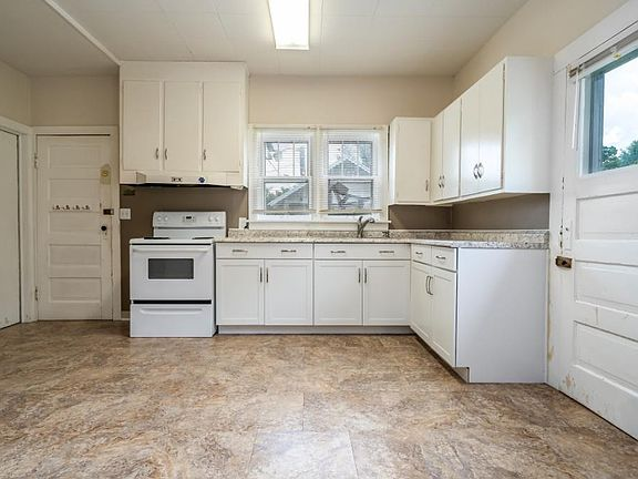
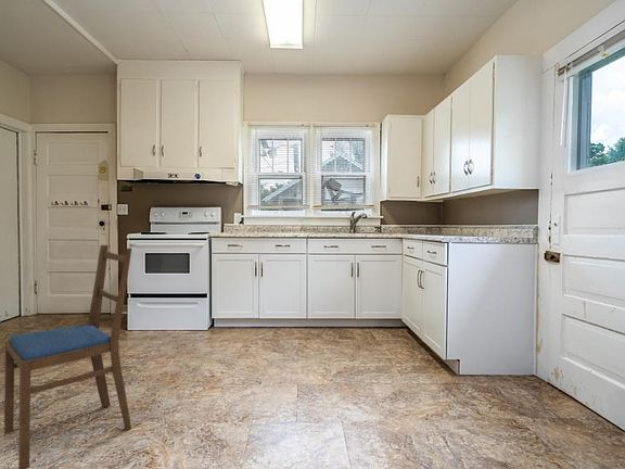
+ dining chair (66, 340)
